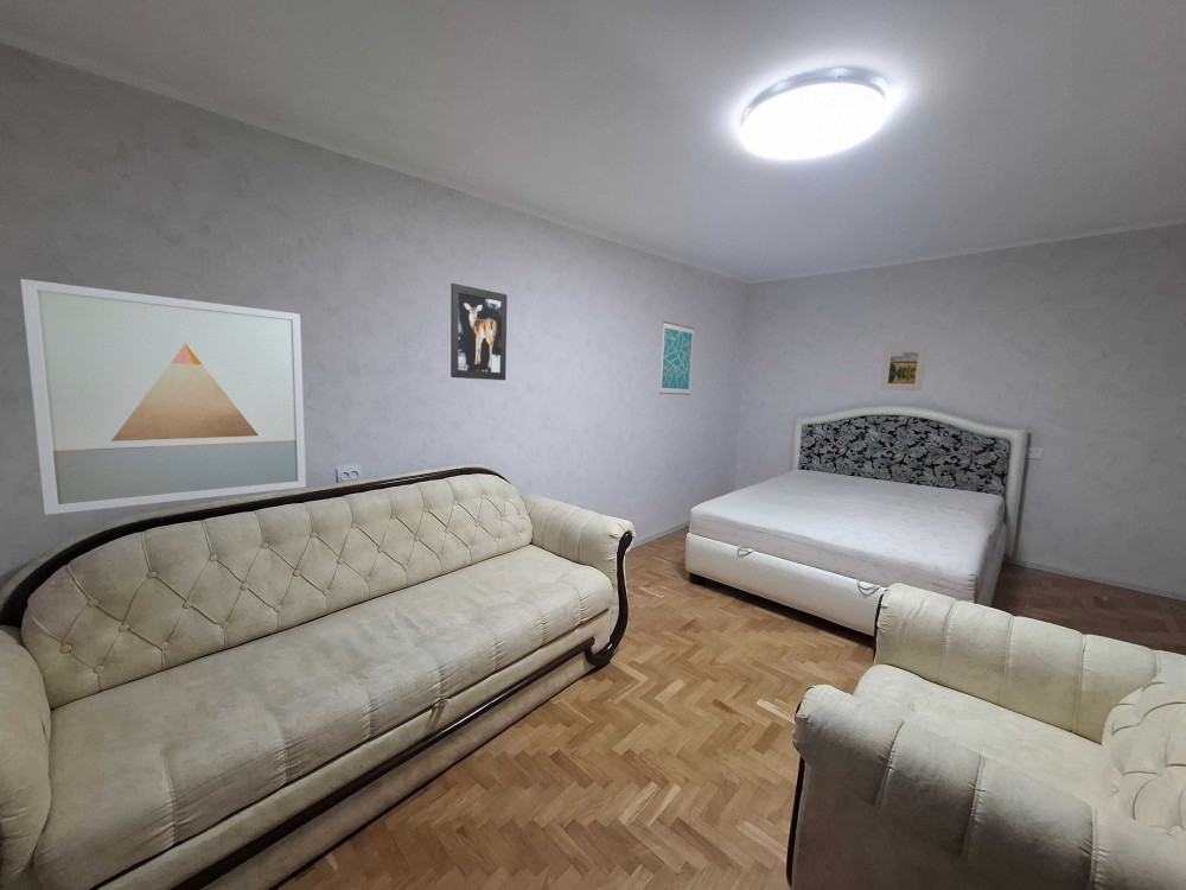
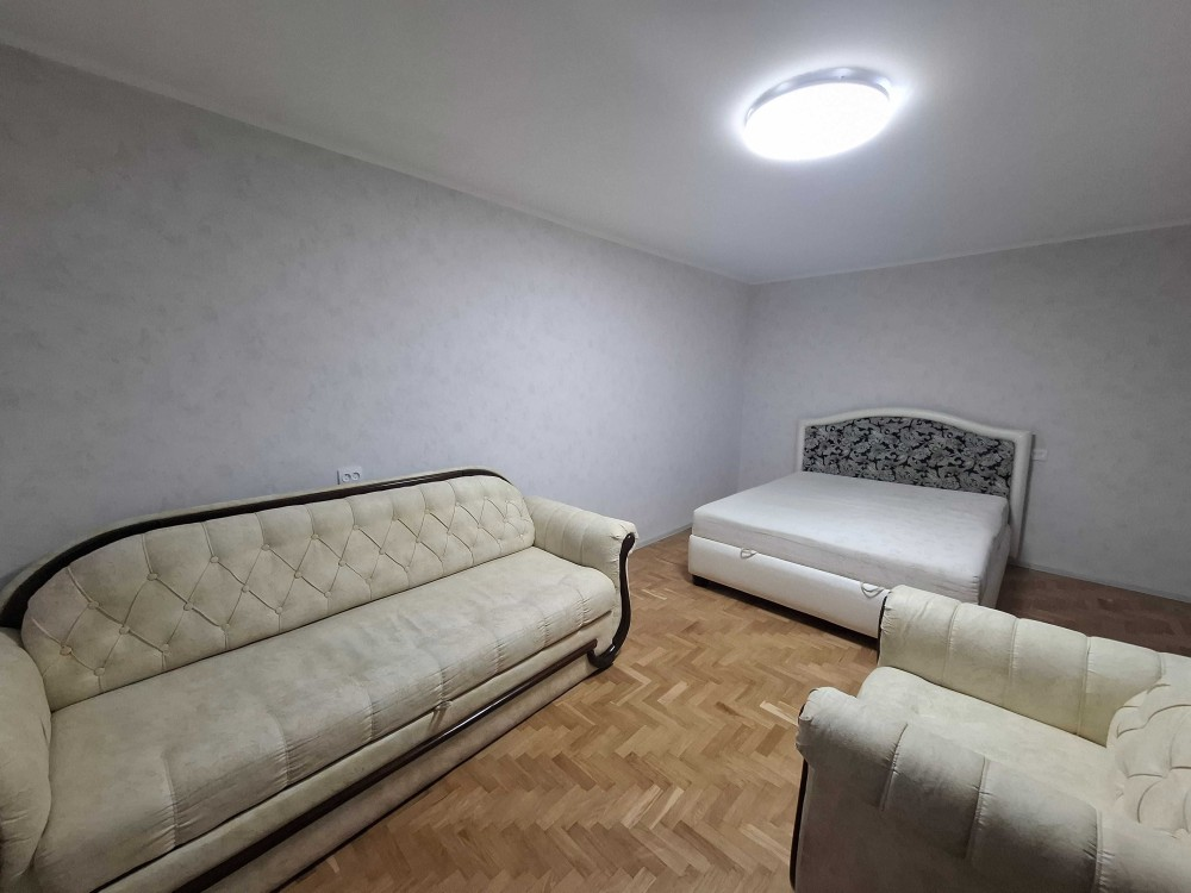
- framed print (903, 368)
- wall art (187, 401)
- wall art (677, 360)
- wall art (479, 333)
